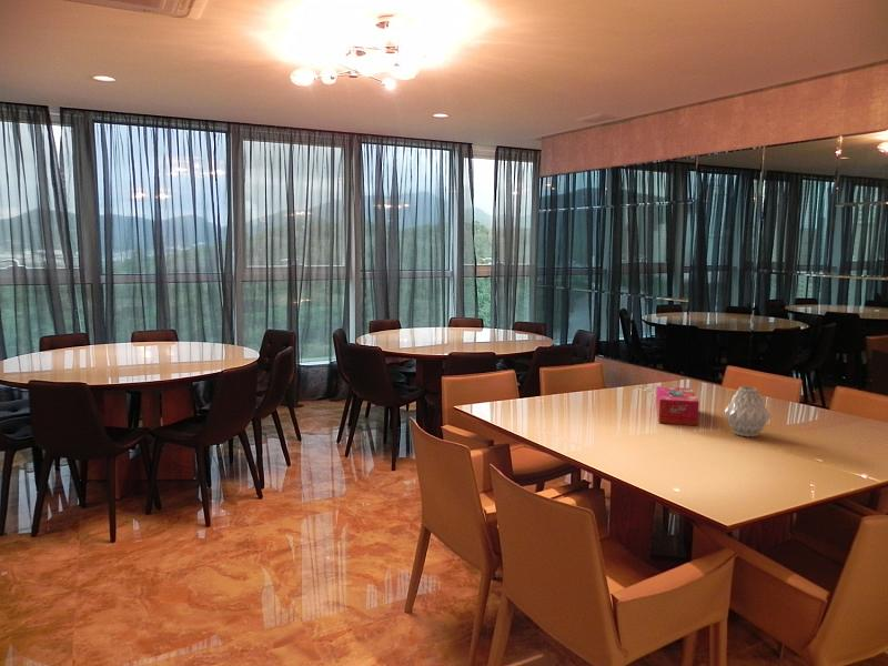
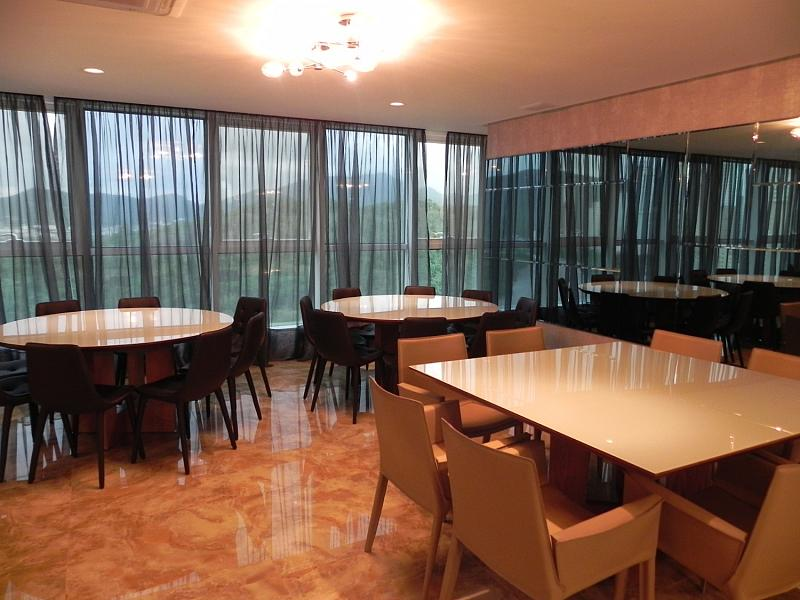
- tissue box (675, 404)
- vase (746, 411)
